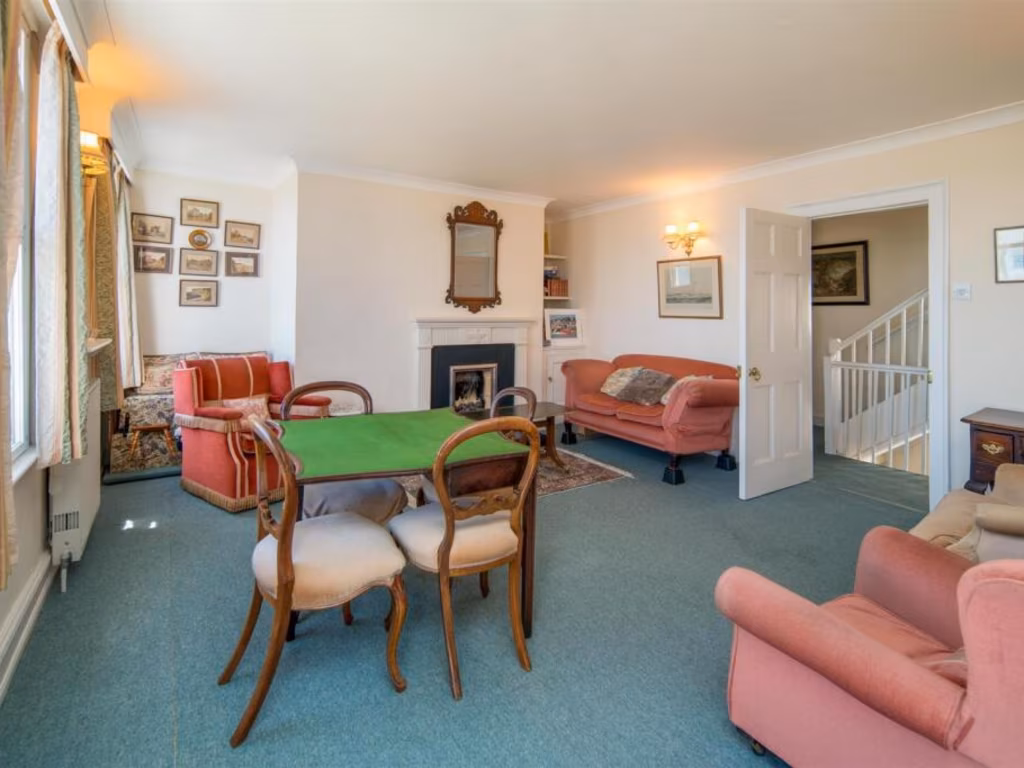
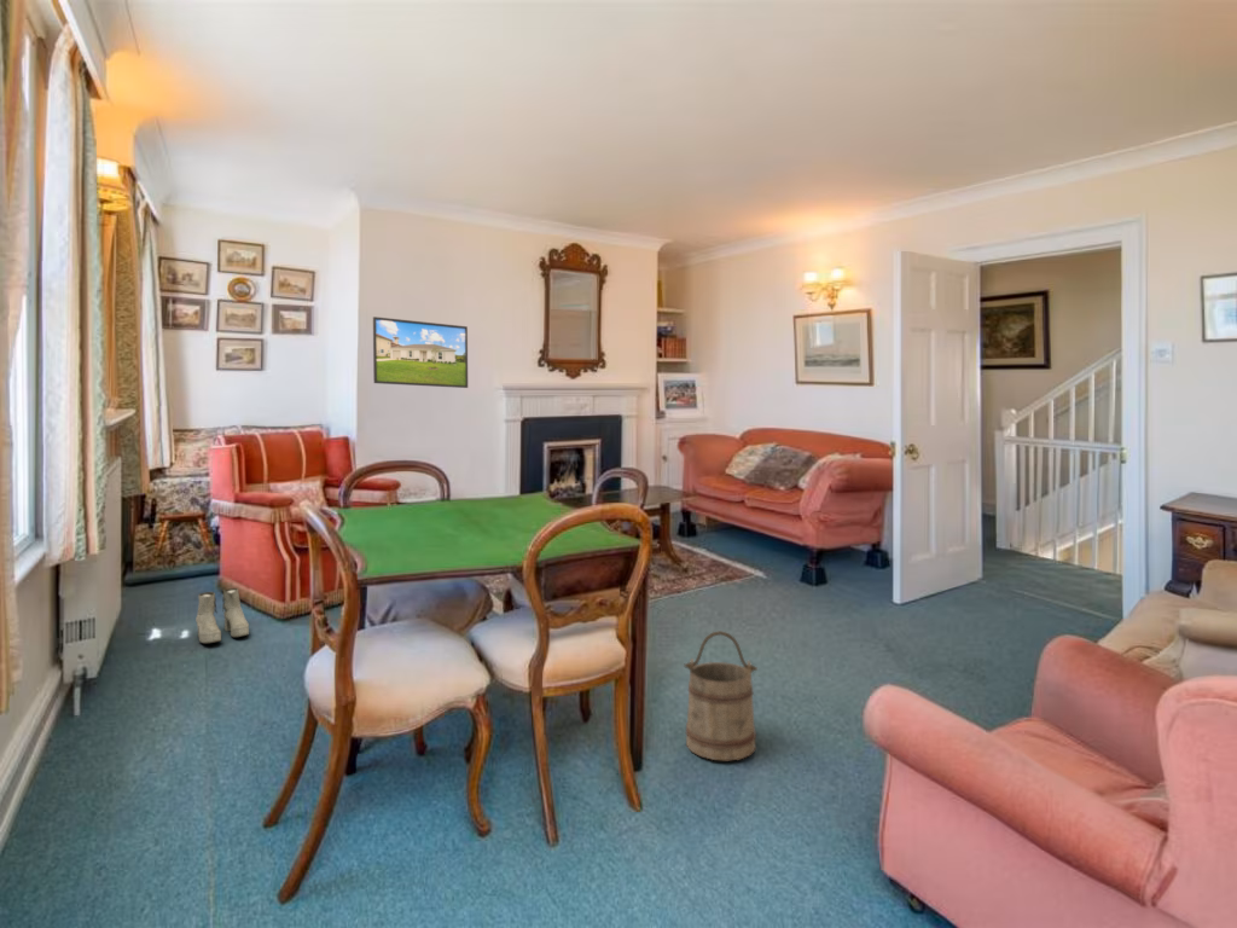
+ boots (223, 614)
+ bucket (720, 688)
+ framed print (422, 353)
